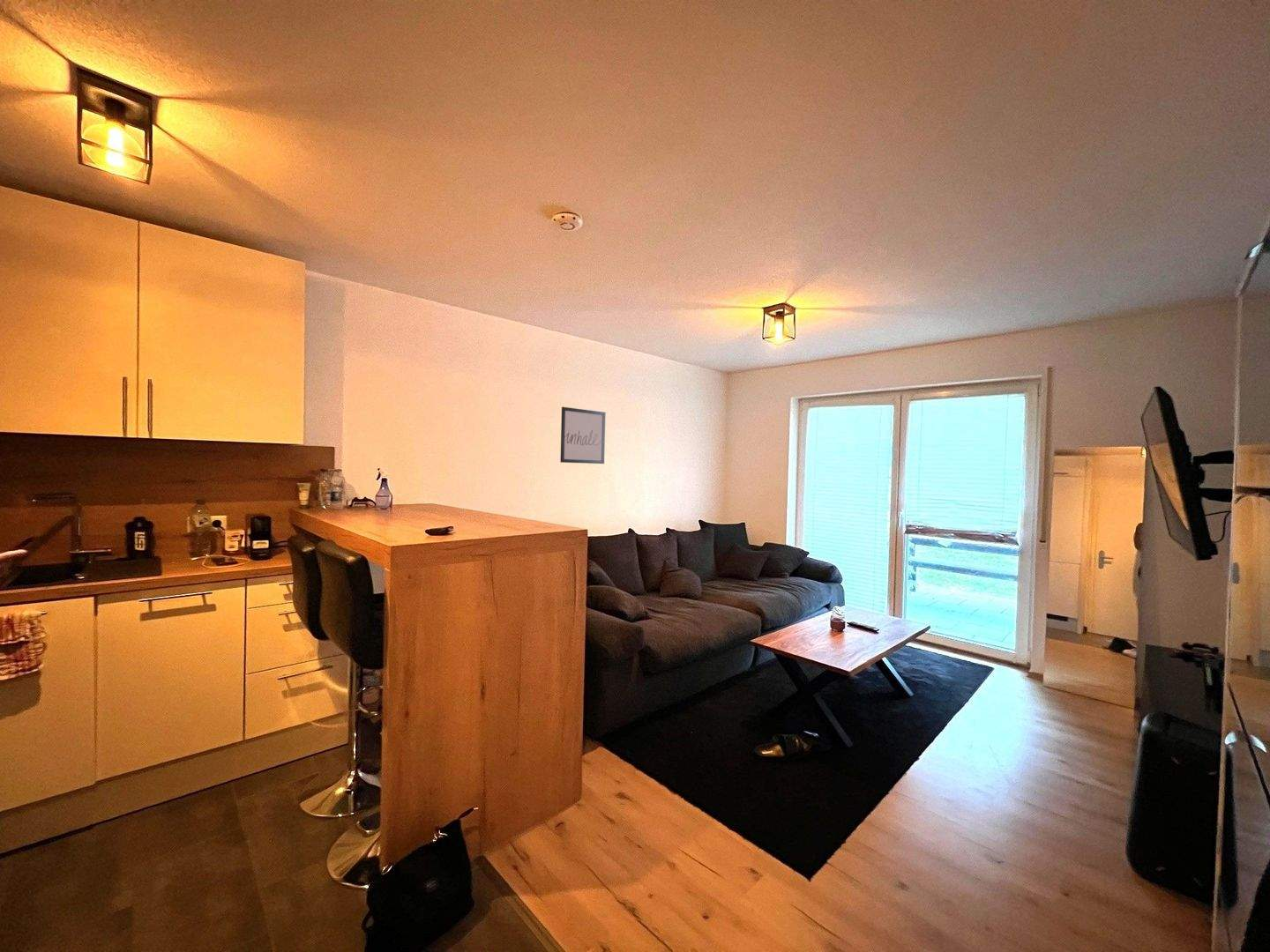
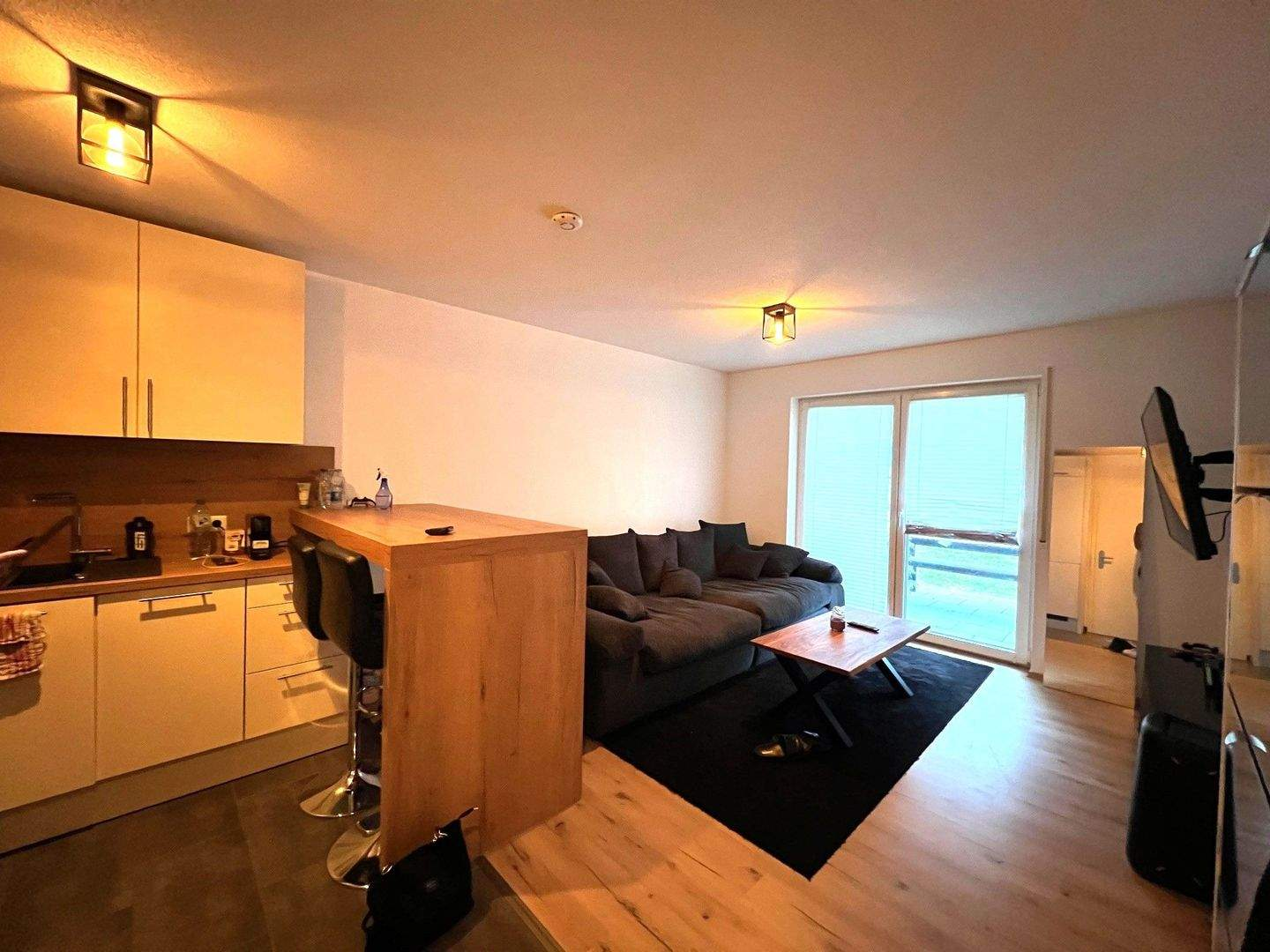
- wall art (583, 436)
